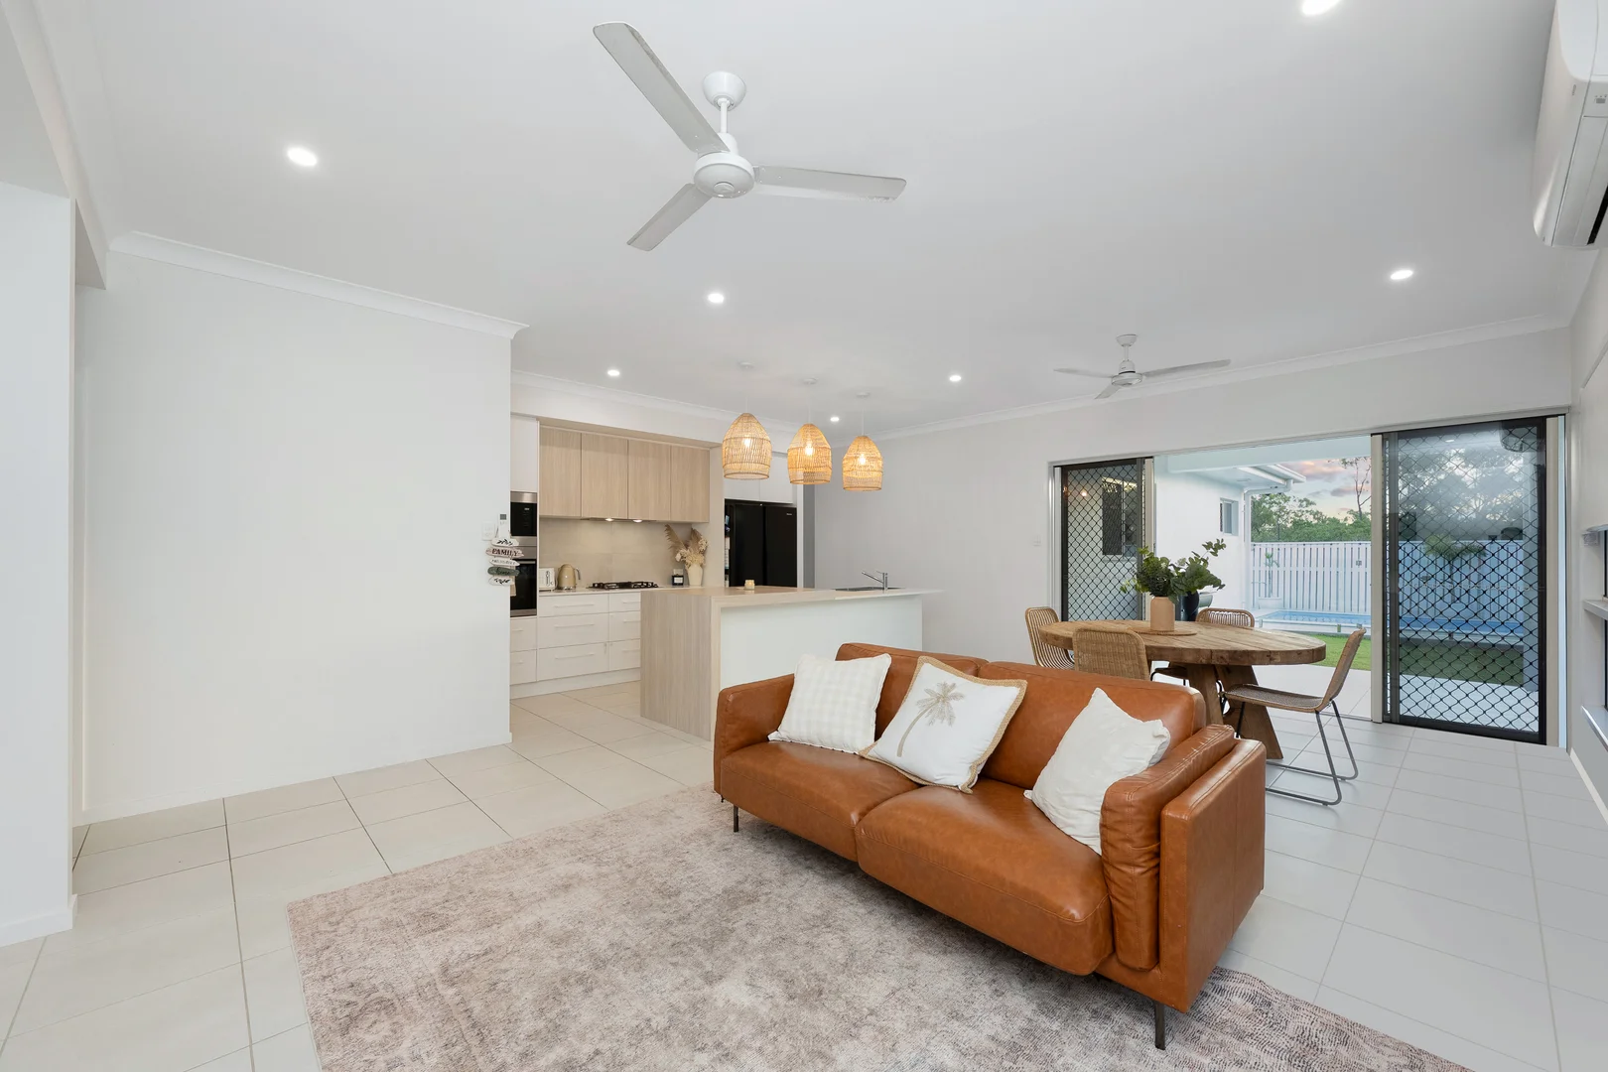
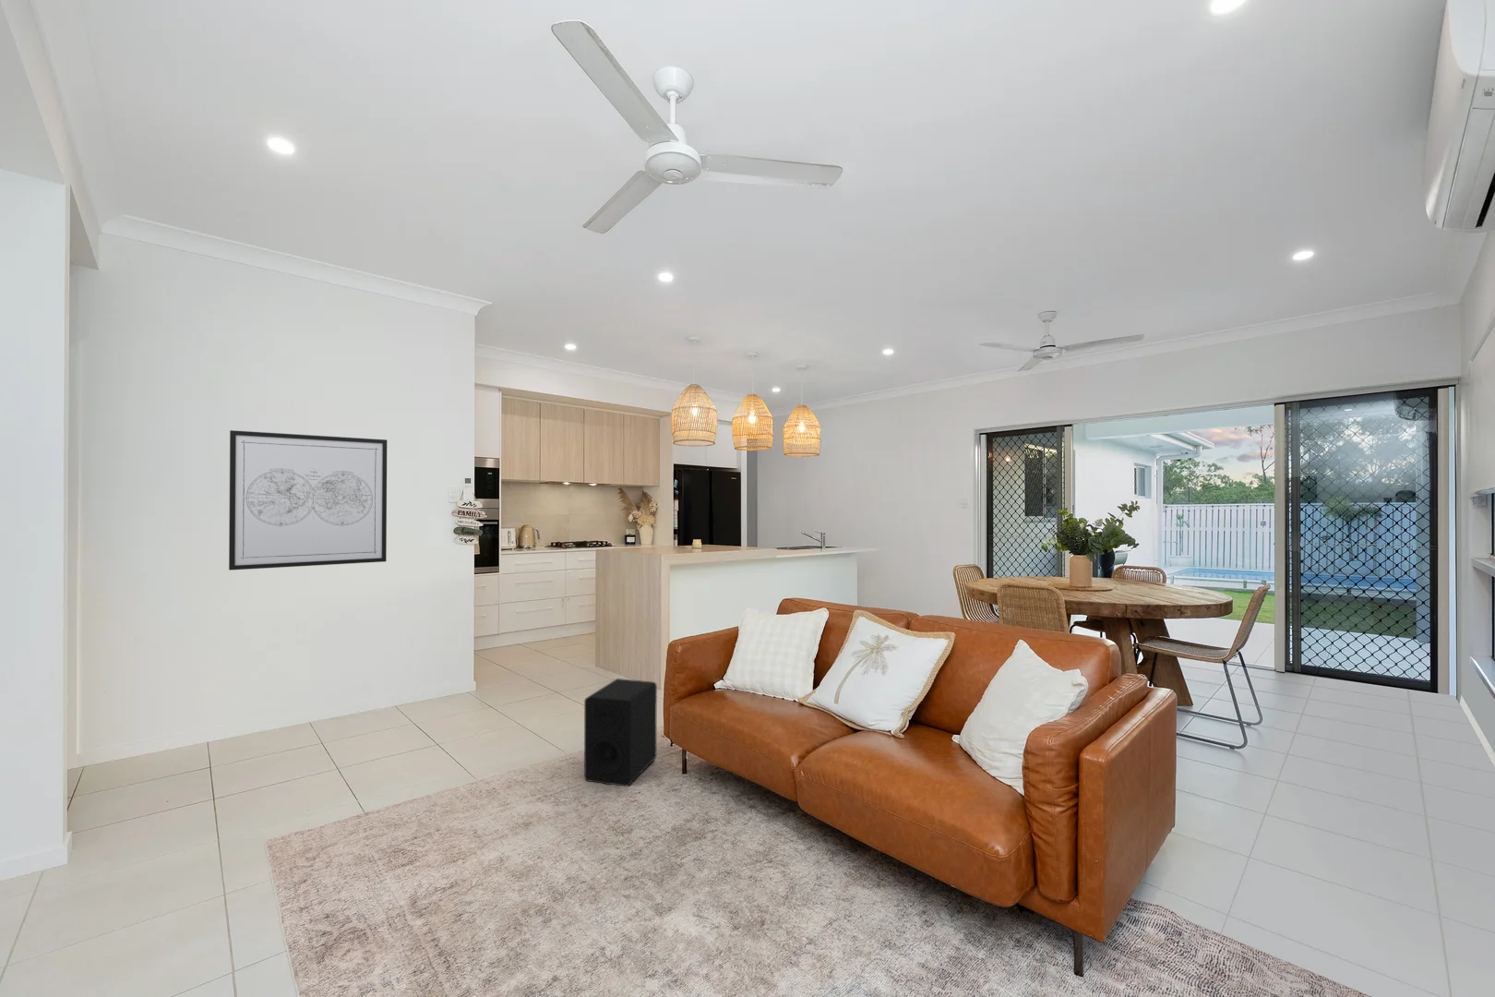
+ speaker (622, 729)
+ wall art (313, 501)
